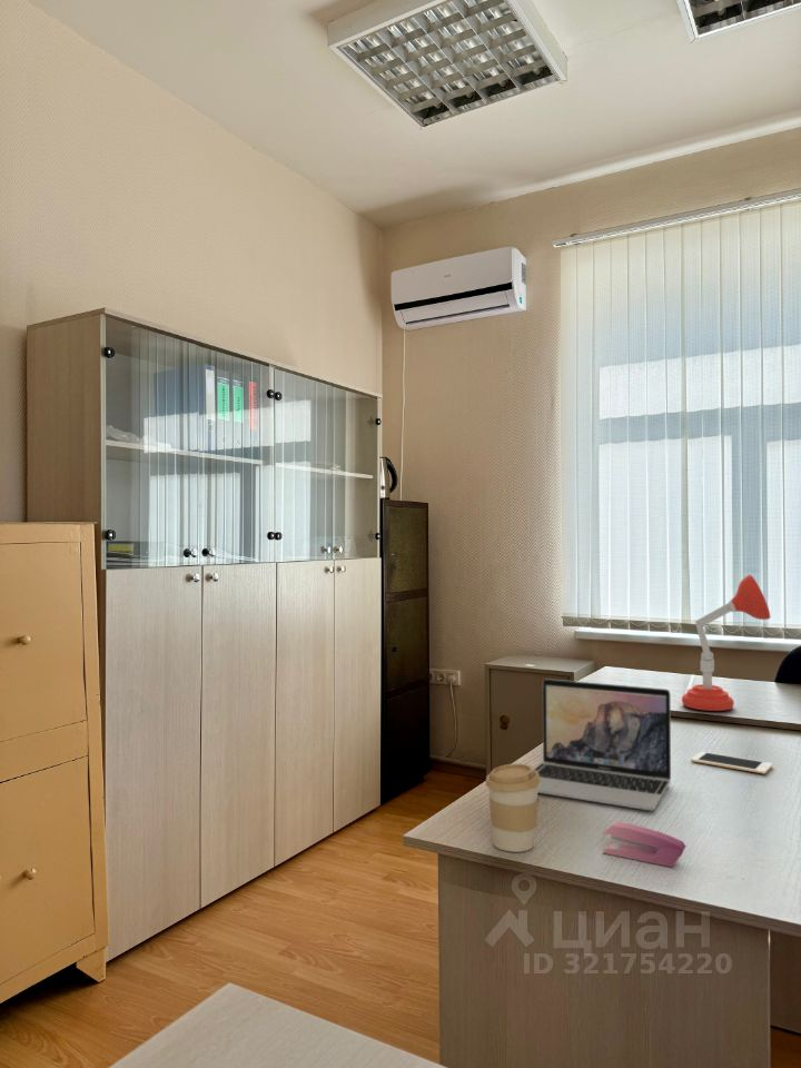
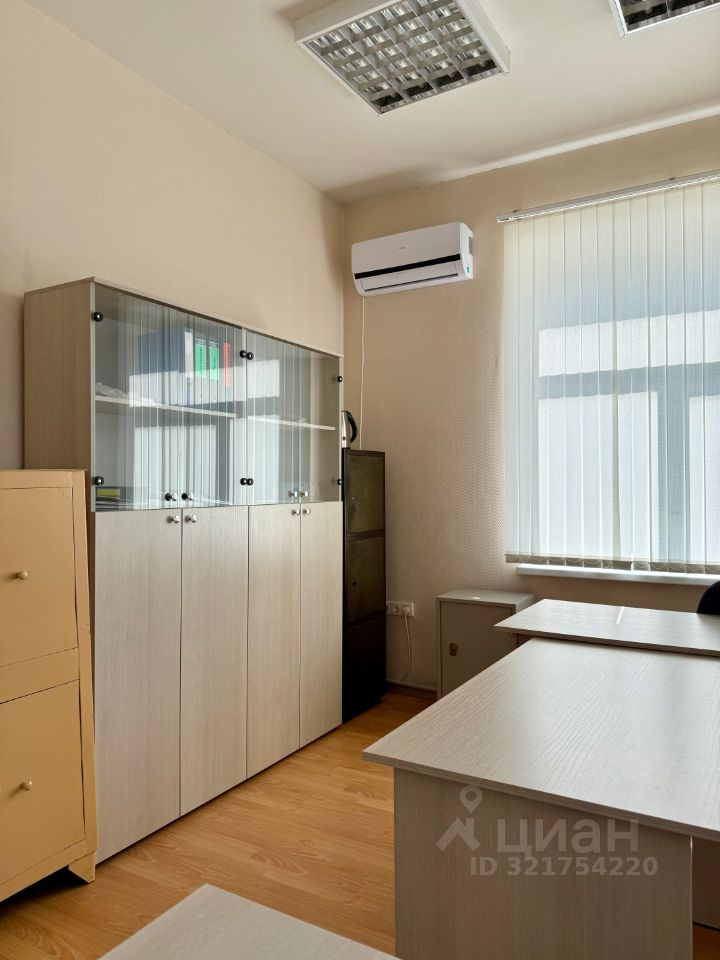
- coffee cup (513, 805)
- laptop (593, 739)
- desk lamp (708, 644)
- cell phone (731, 762)
- stapler (643, 842)
